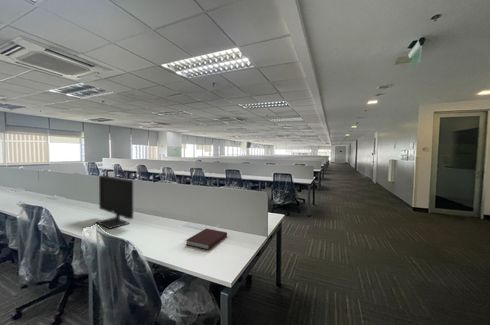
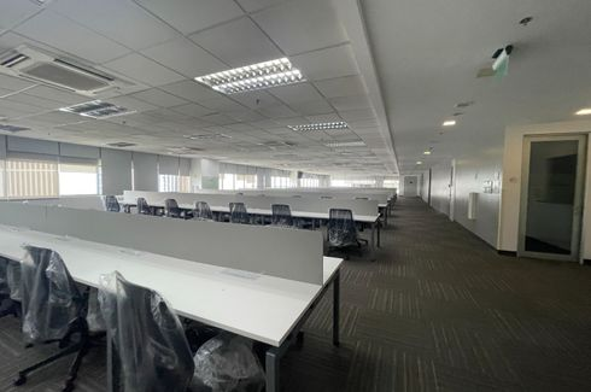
- monitor (112, 200)
- notebook (207, 238)
